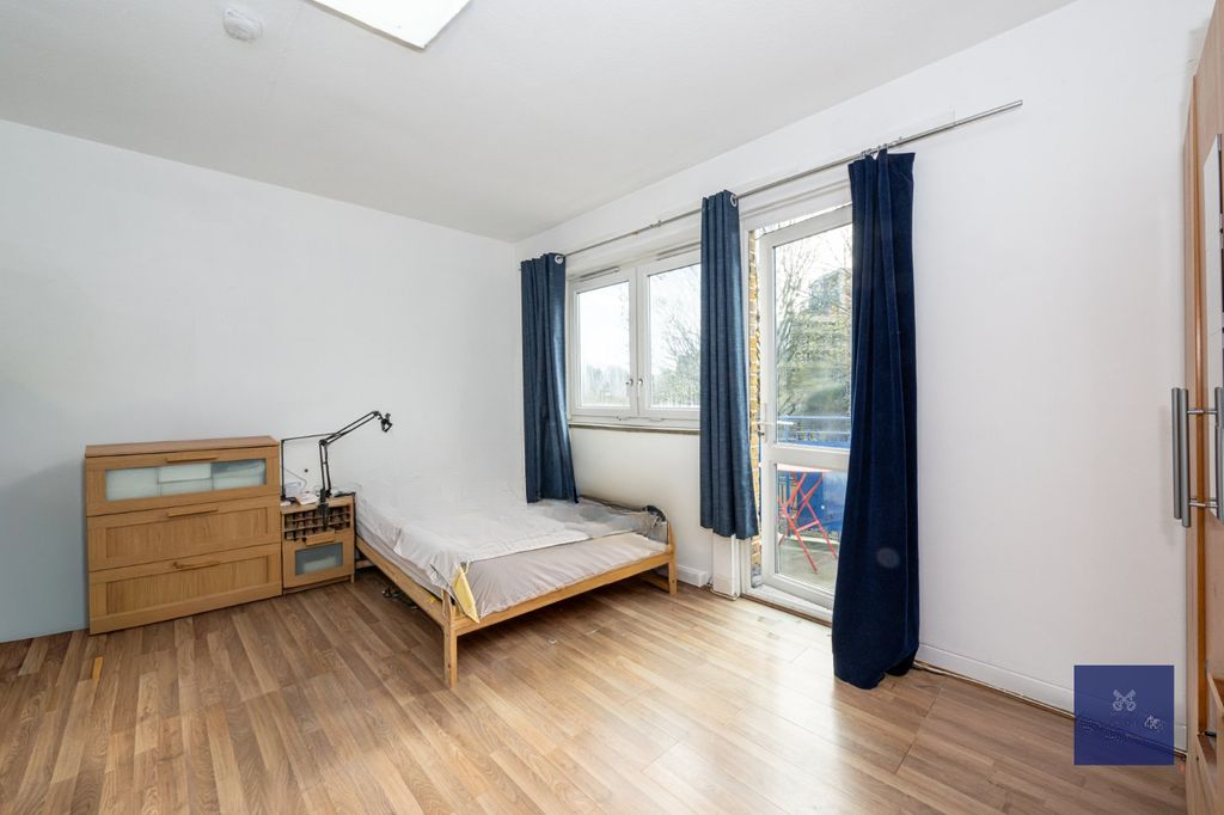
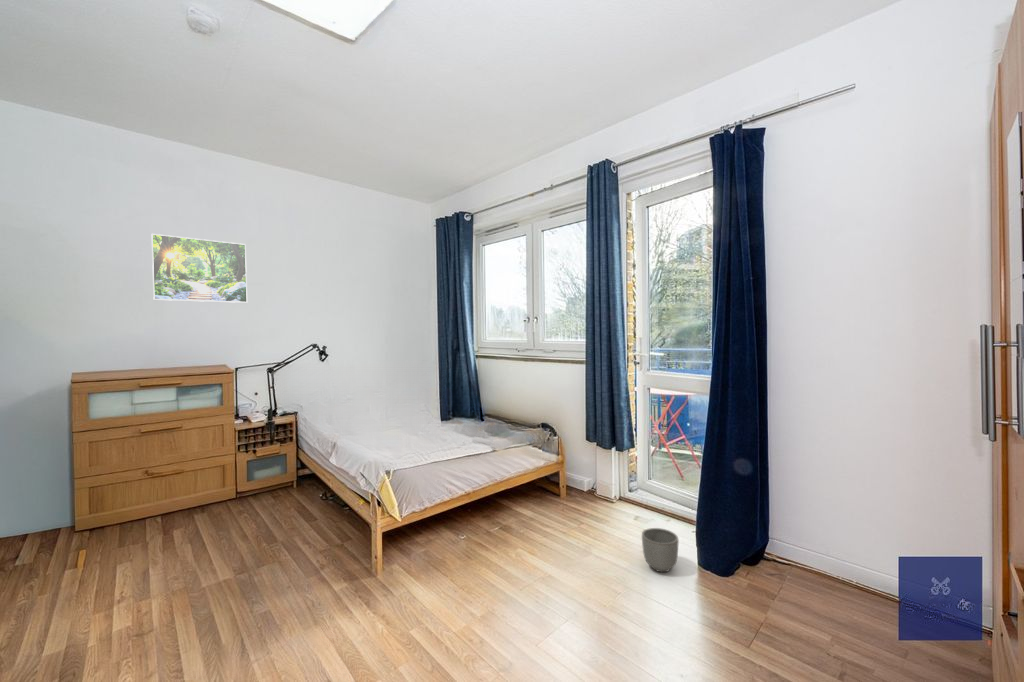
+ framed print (202, 270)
+ planter (660, 551)
